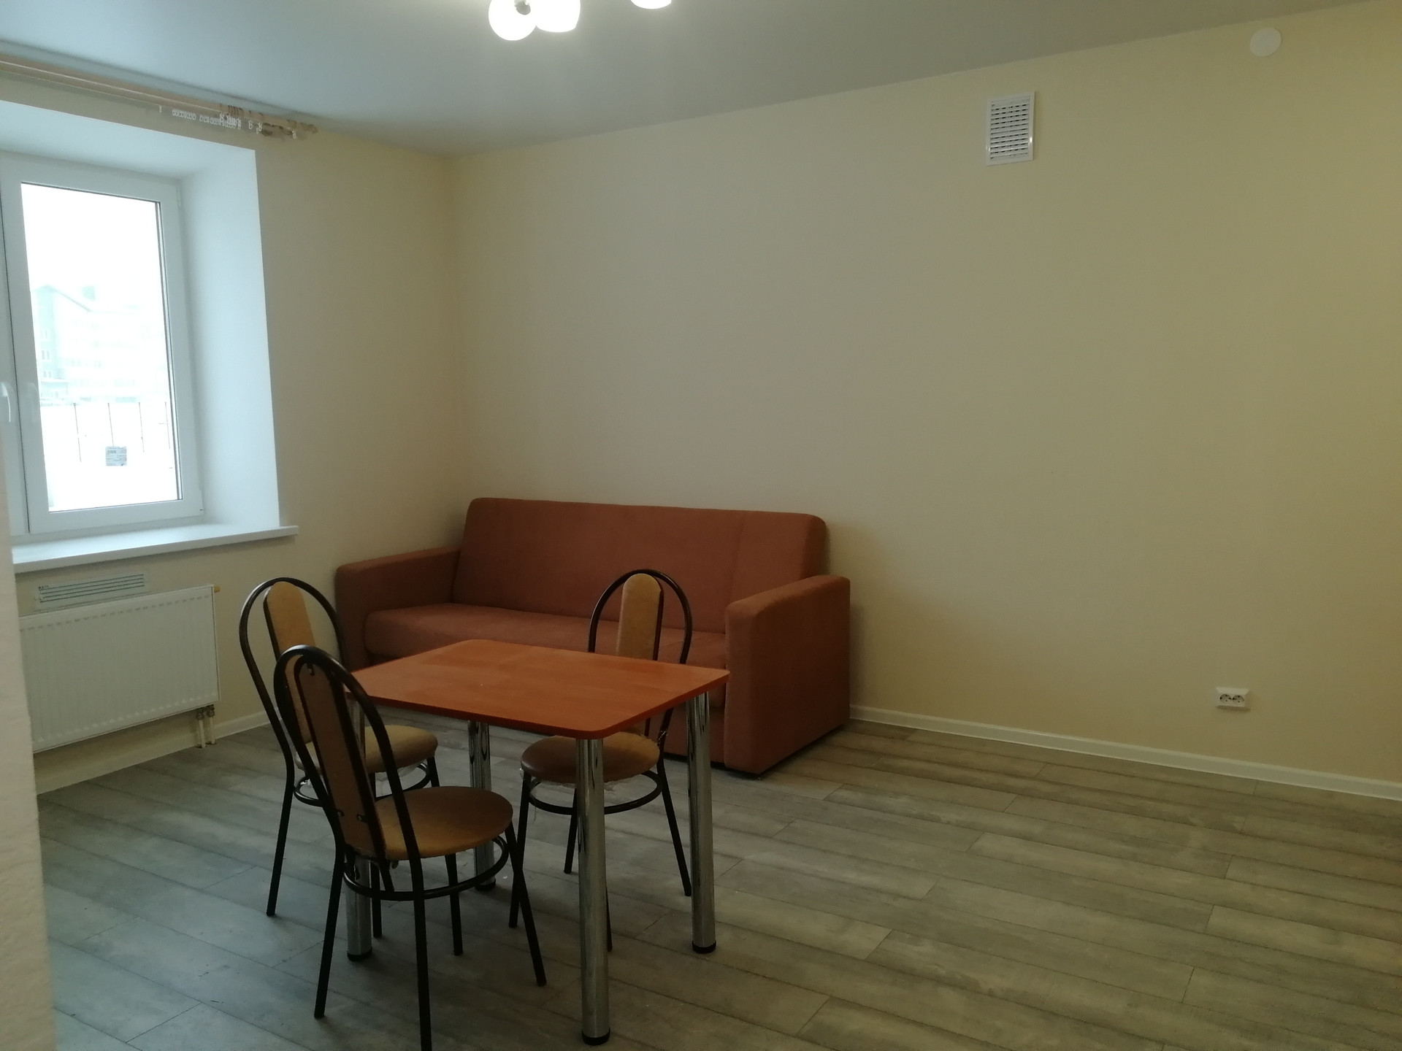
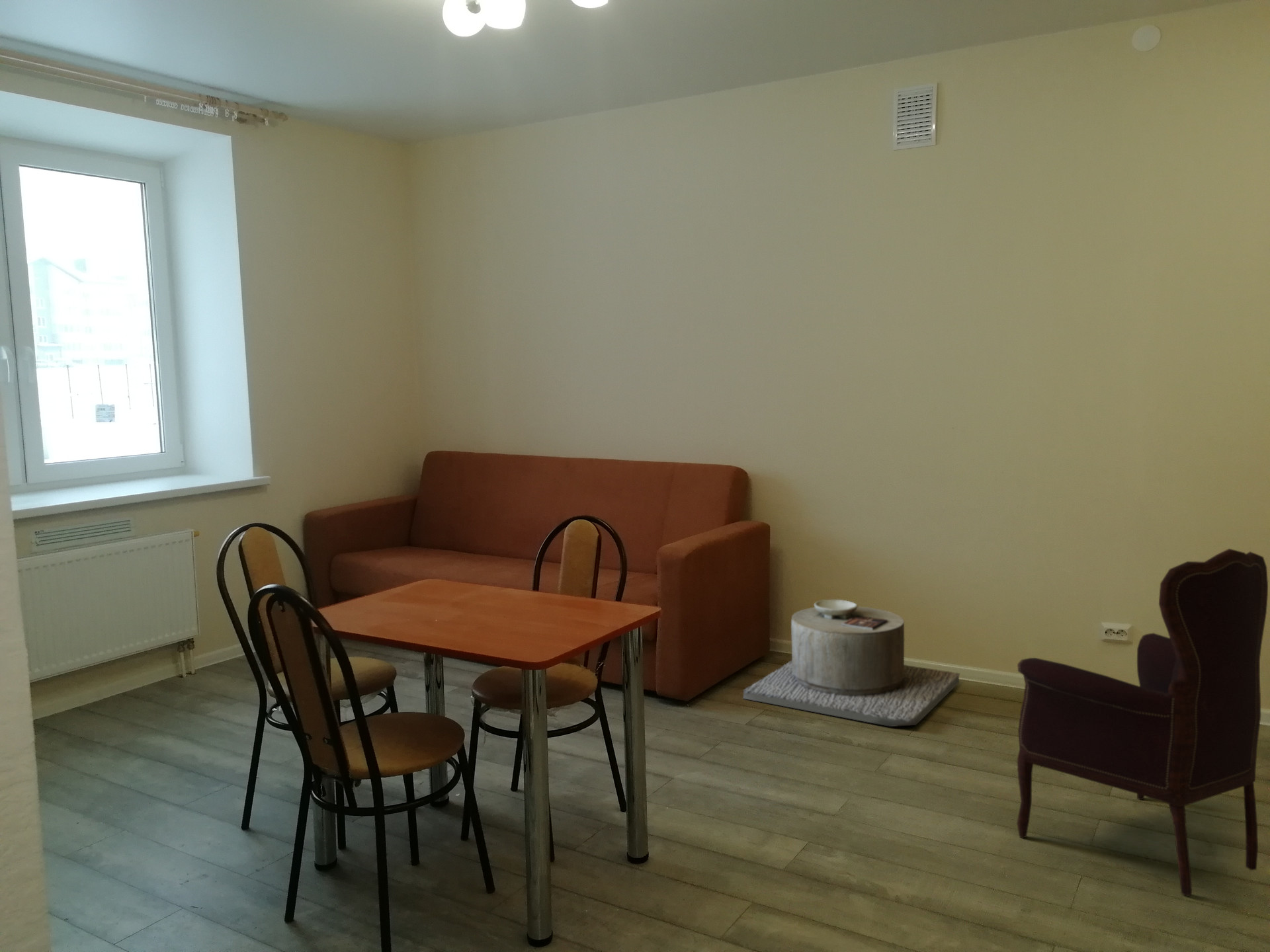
+ side table (854, 649)
+ armchair (1153, 695)
